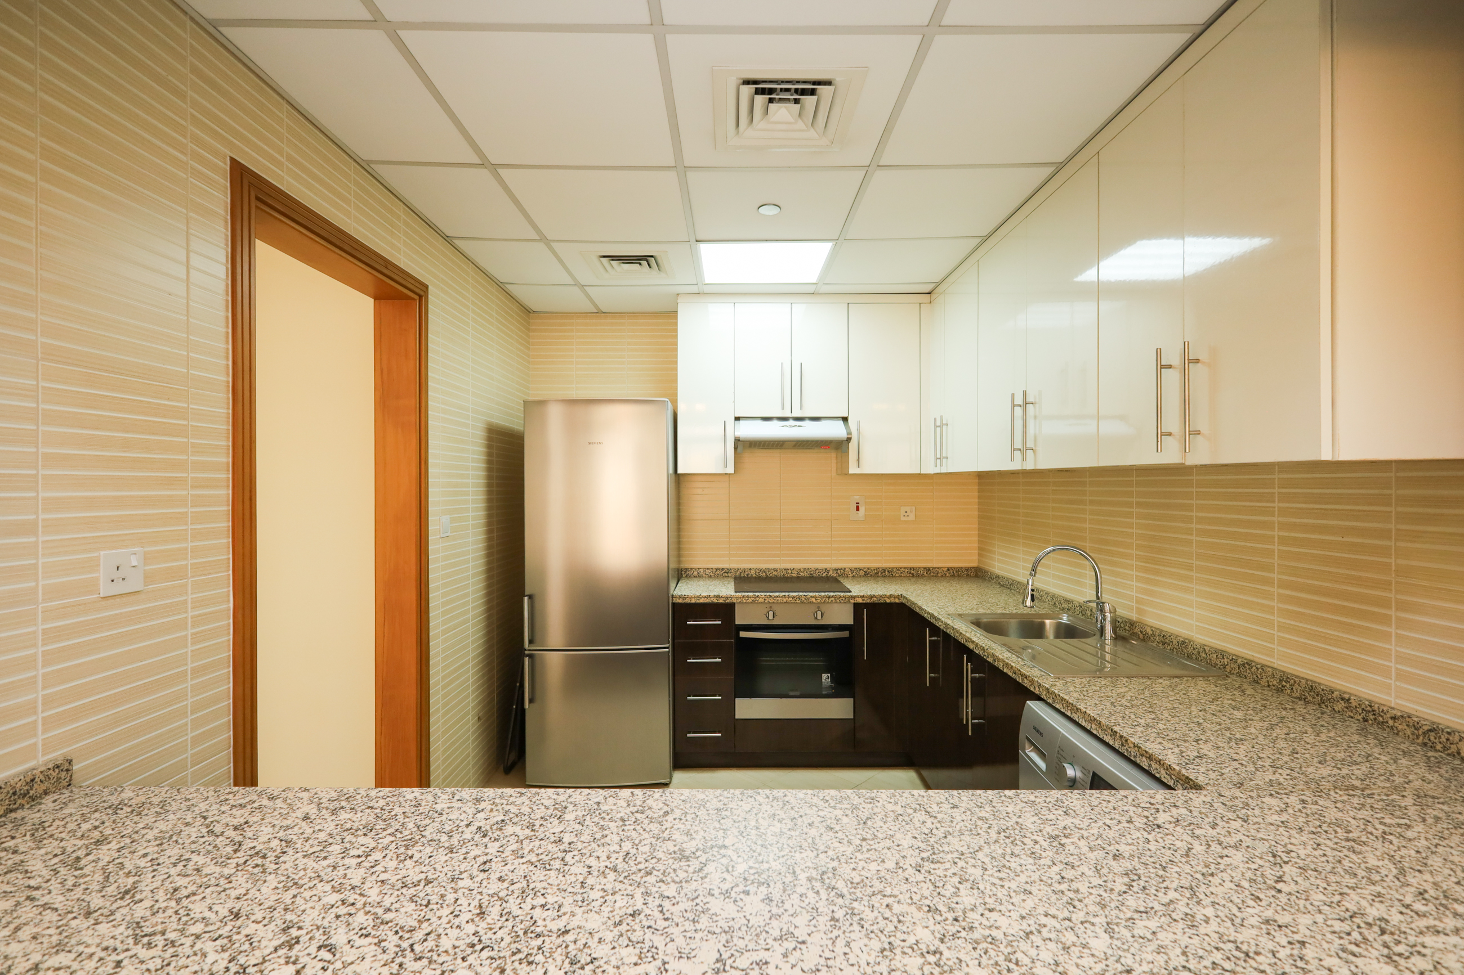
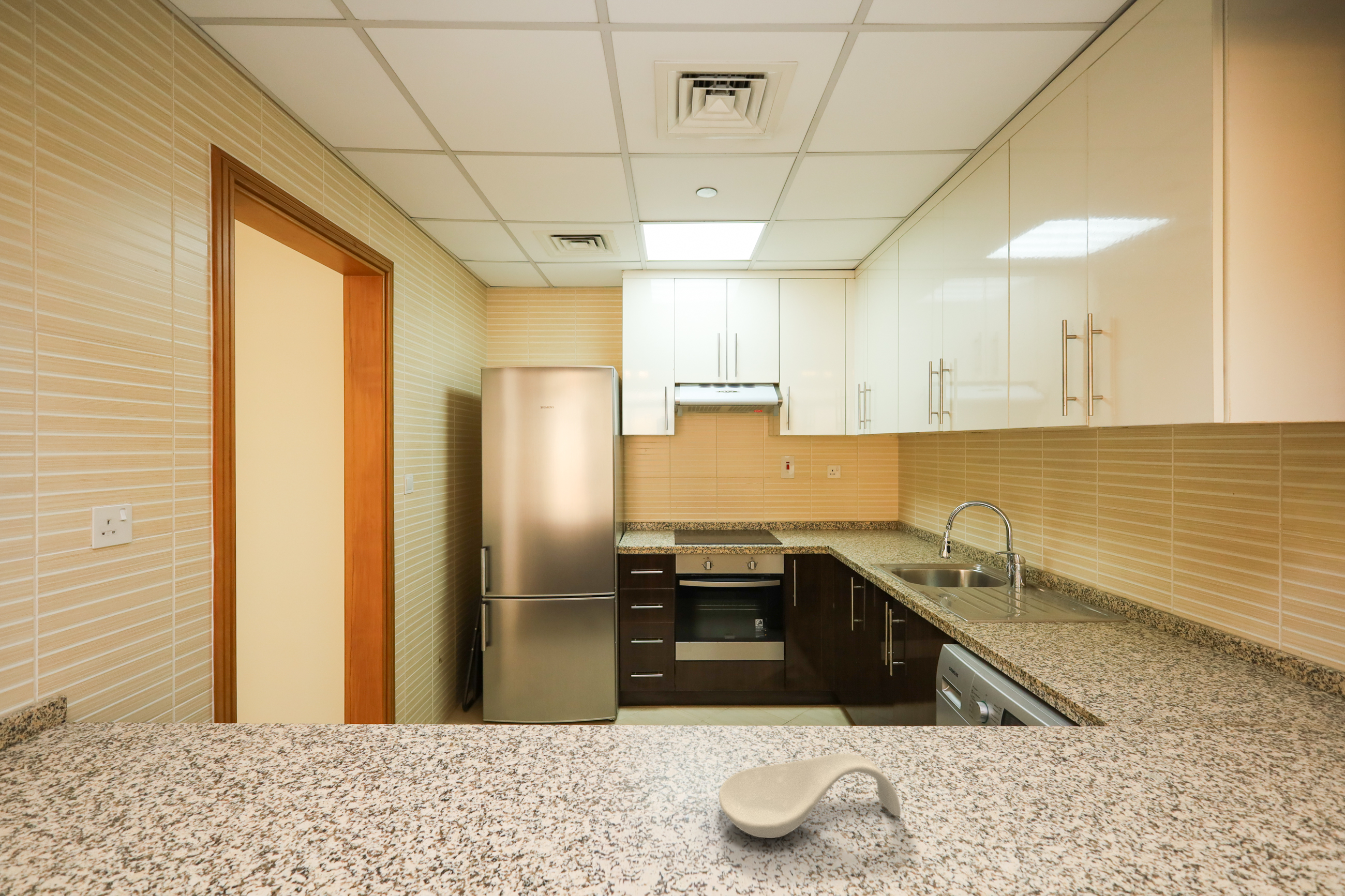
+ spoon rest (808, 790)
